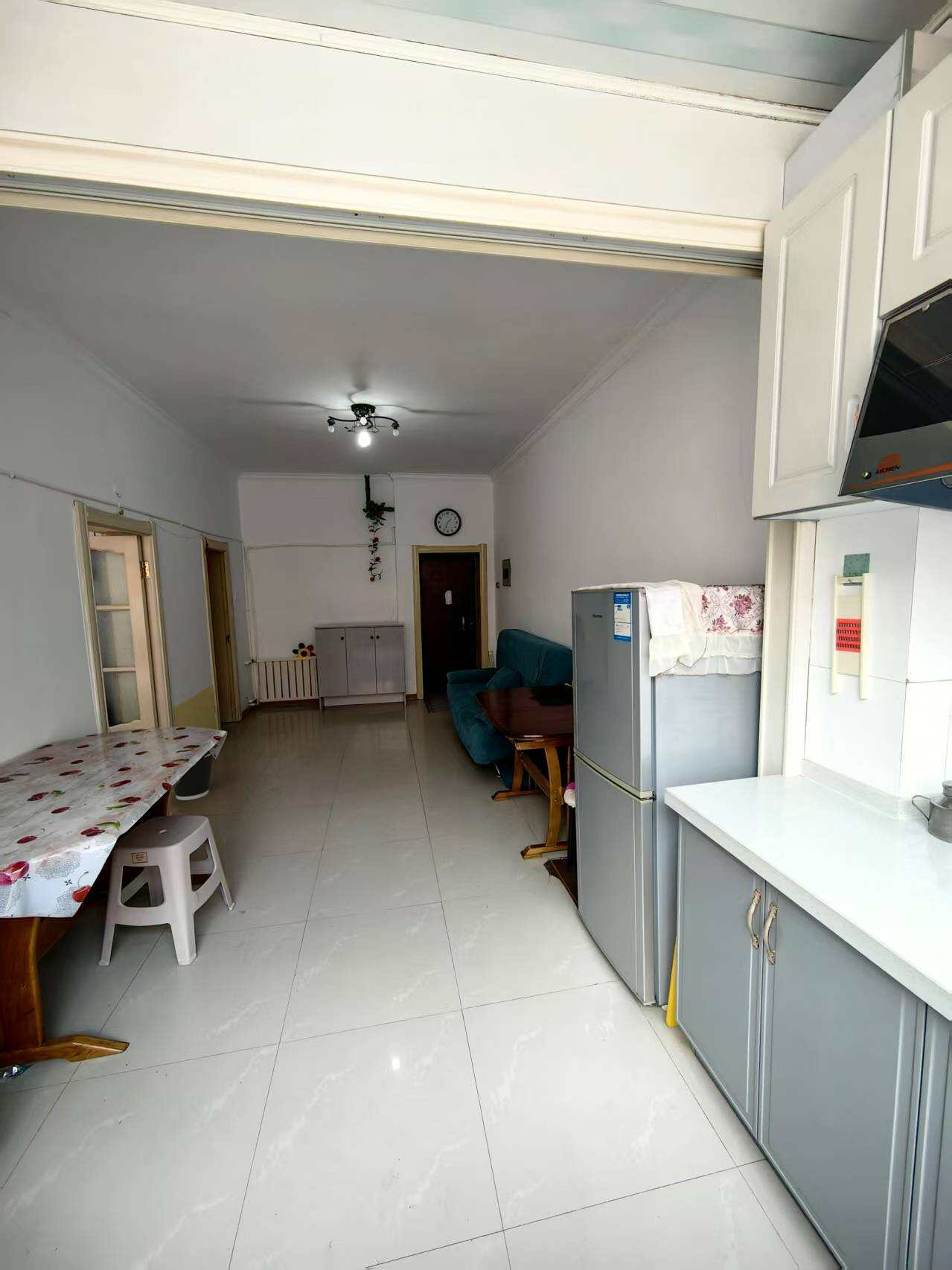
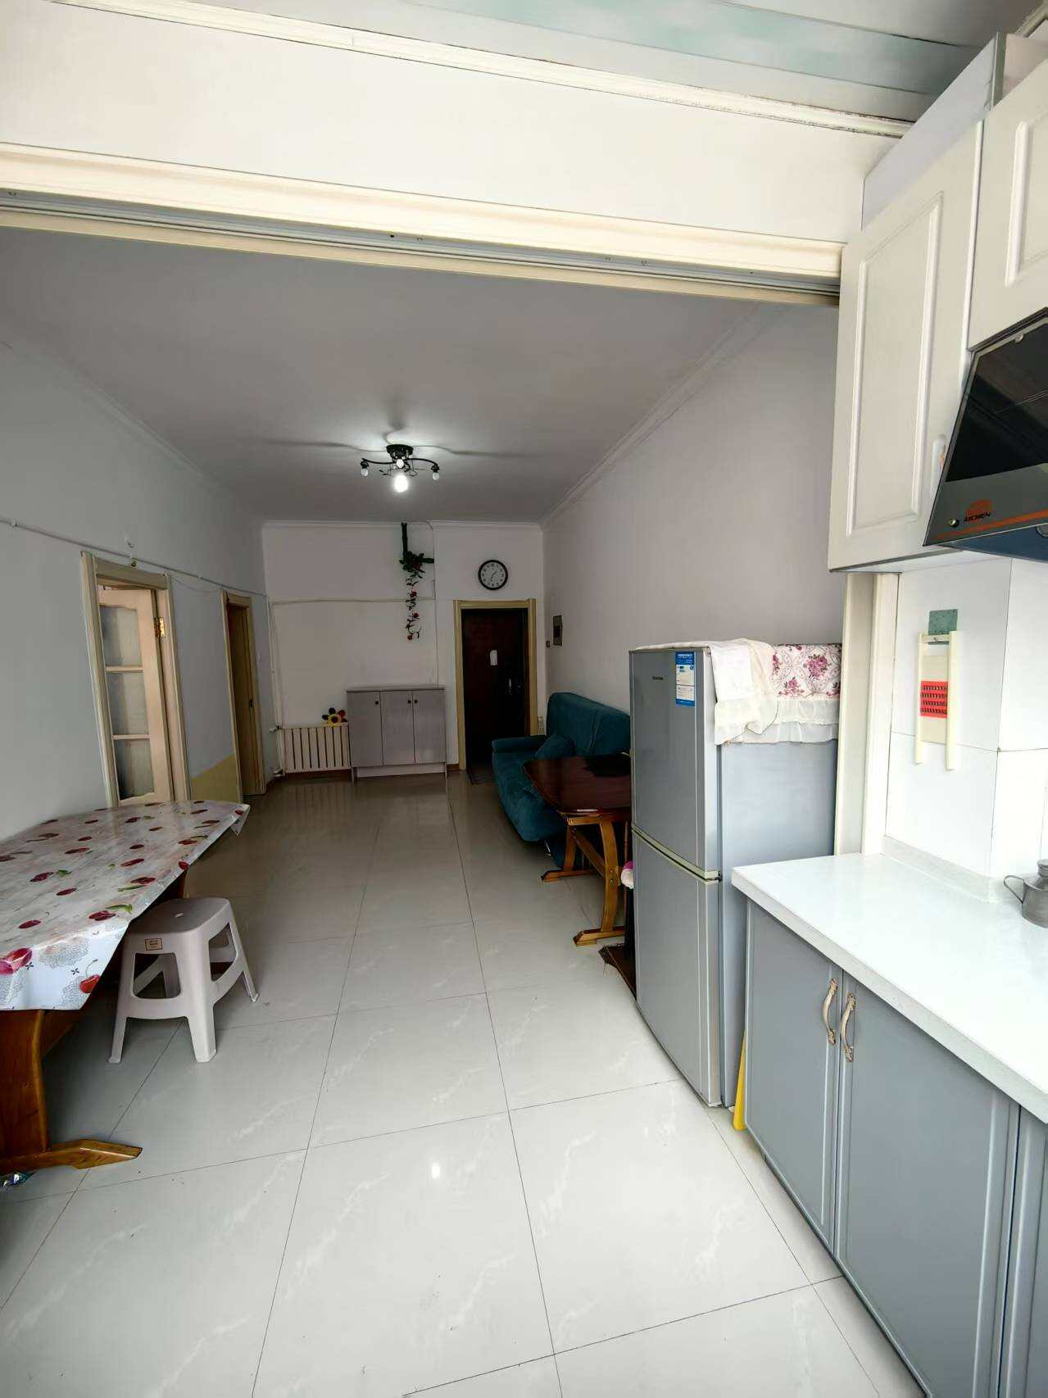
- wastebasket (191, 773)
